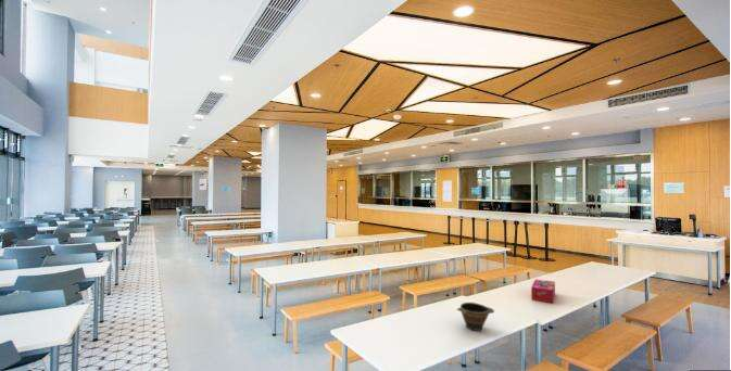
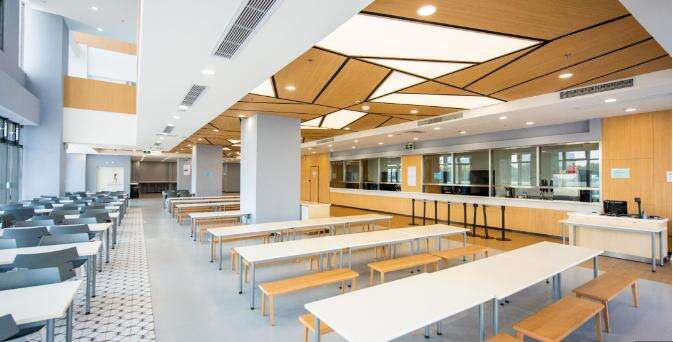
- bowl (475, 317)
- tissue box (543, 290)
